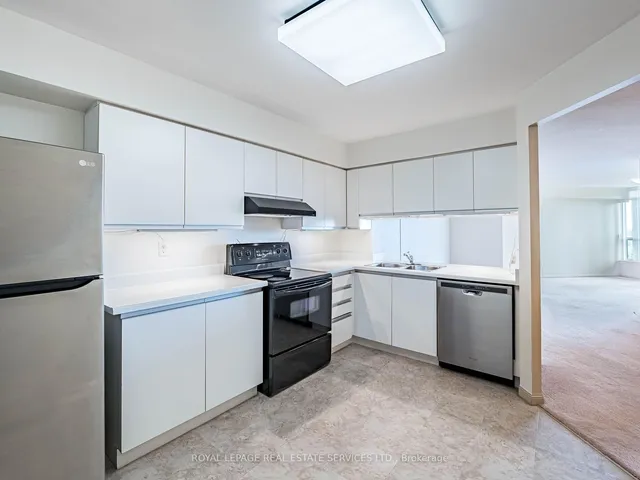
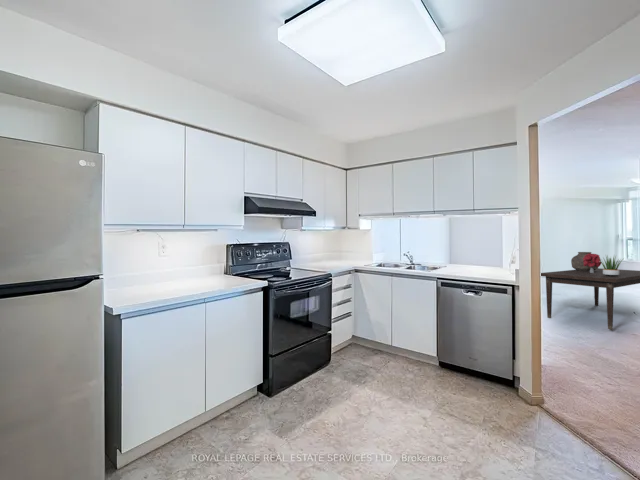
+ bouquet (591, 262)
+ potted plant (610, 265)
+ dining table (598, 294)
+ ceramic pot (583, 262)
